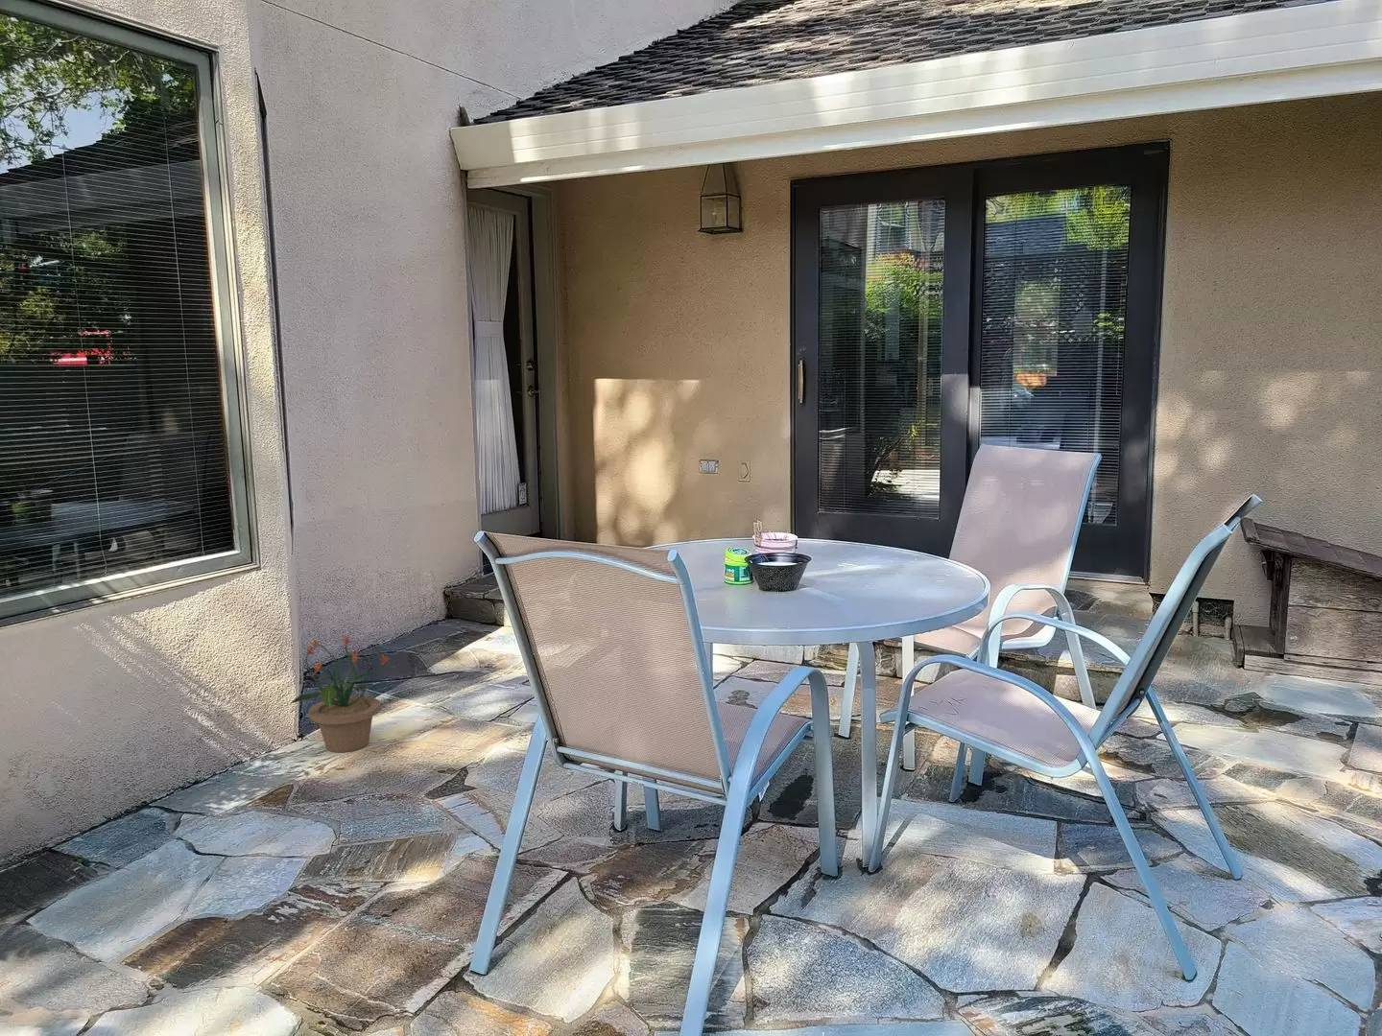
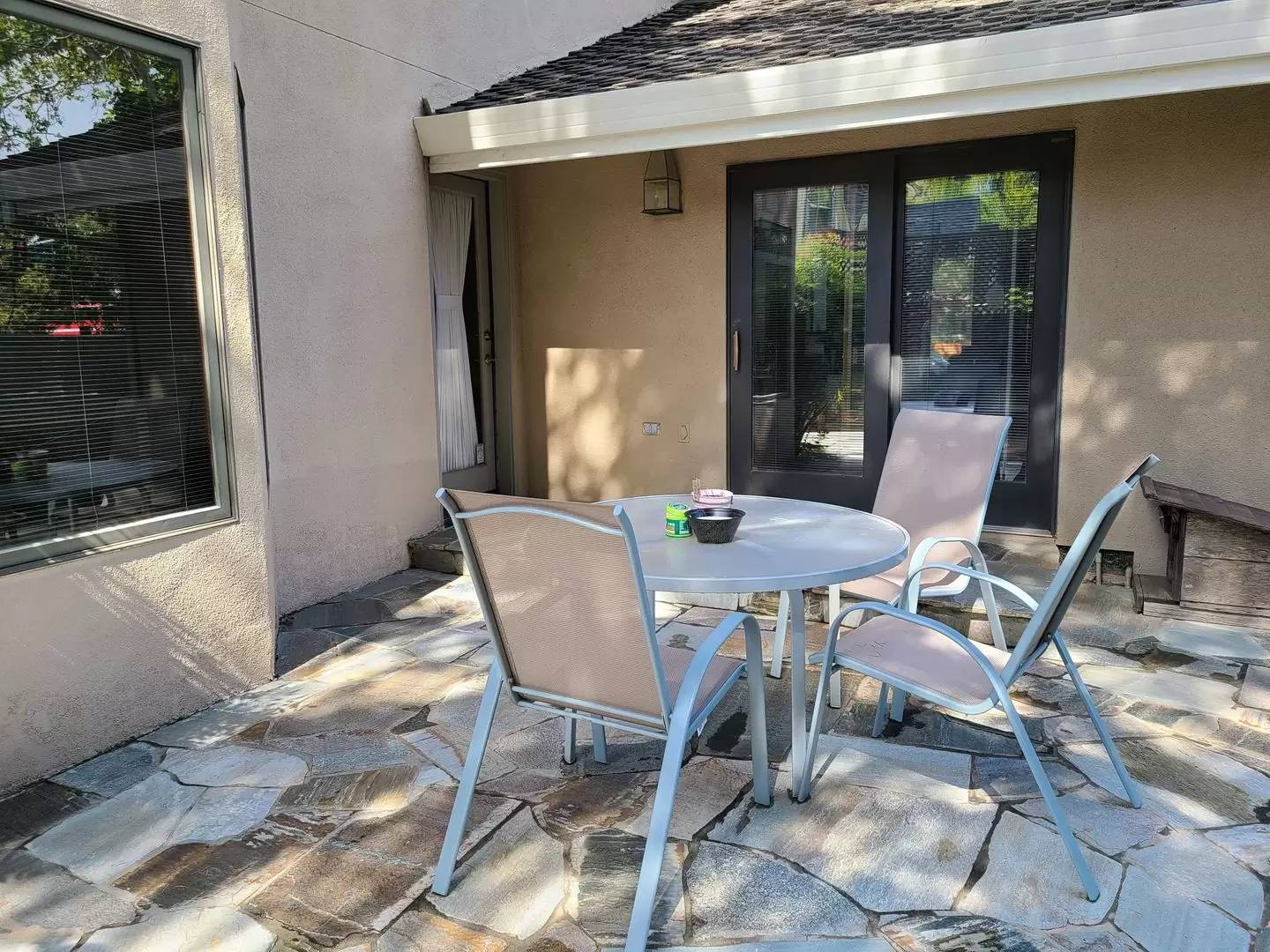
- potted plant (337, 692)
